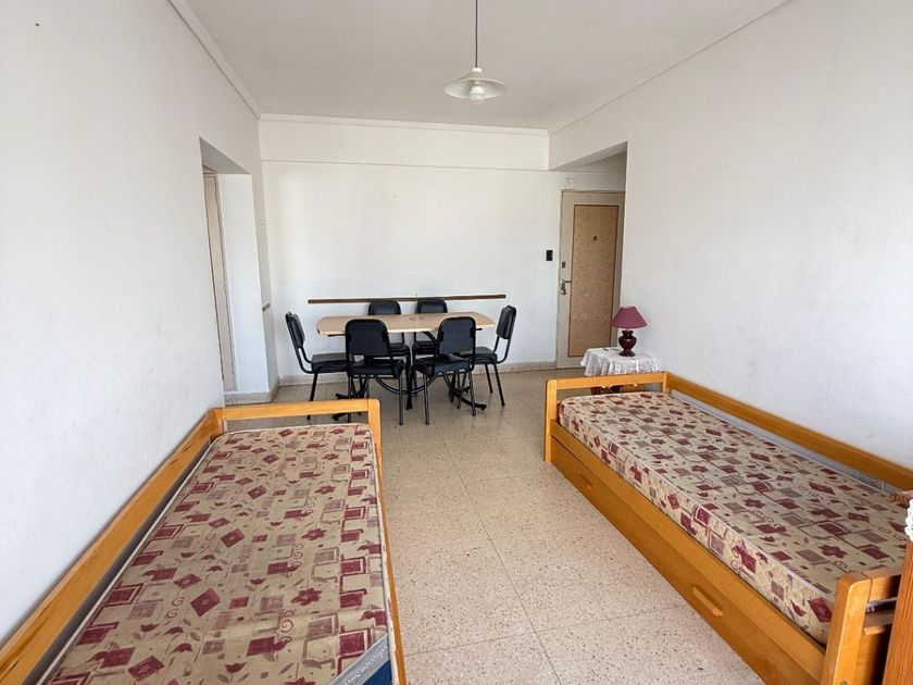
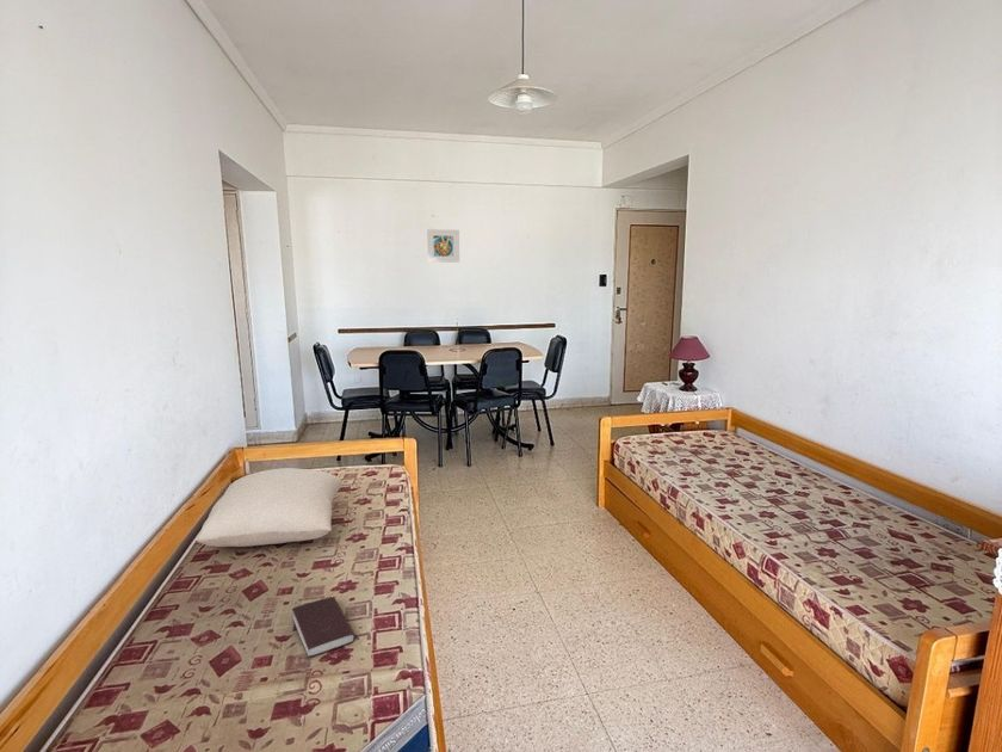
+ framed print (443, 246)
+ book (322, 624)
+ pillow (277, 504)
